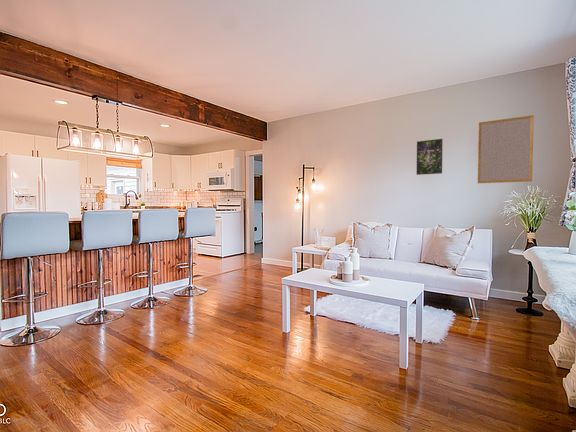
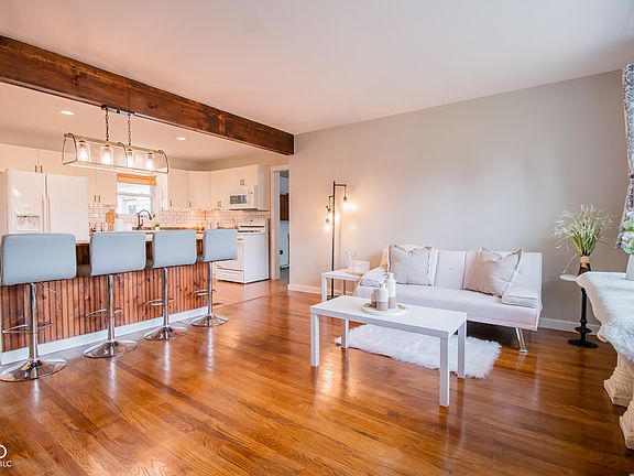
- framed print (429, 157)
- home mirror (504, 150)
